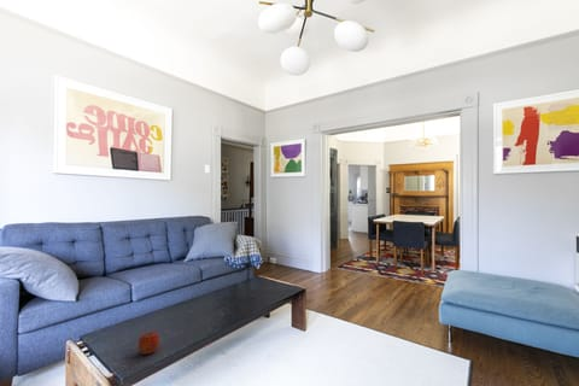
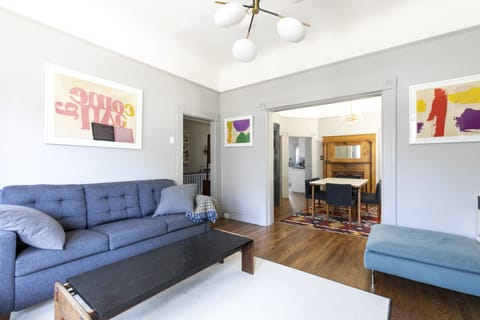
- apple (148, 340)
